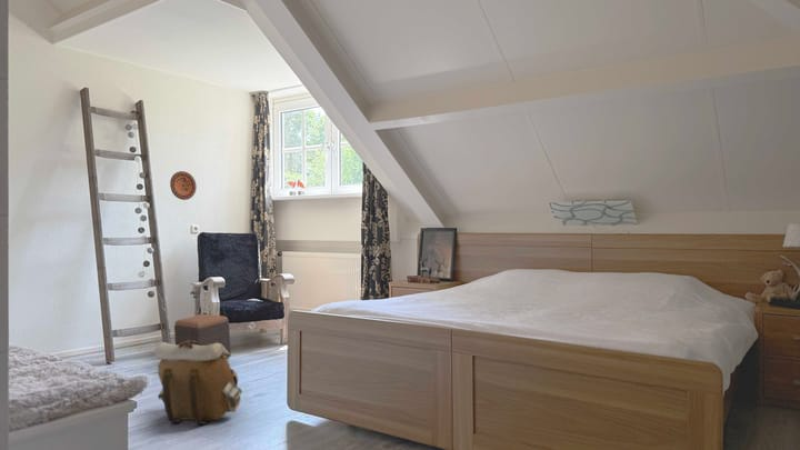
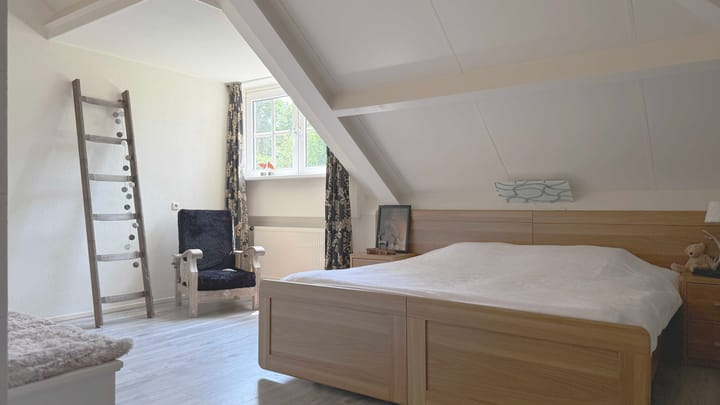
- decorative plate (182, 186)
- backpack (199, 376)
- footstool (202, 338)
